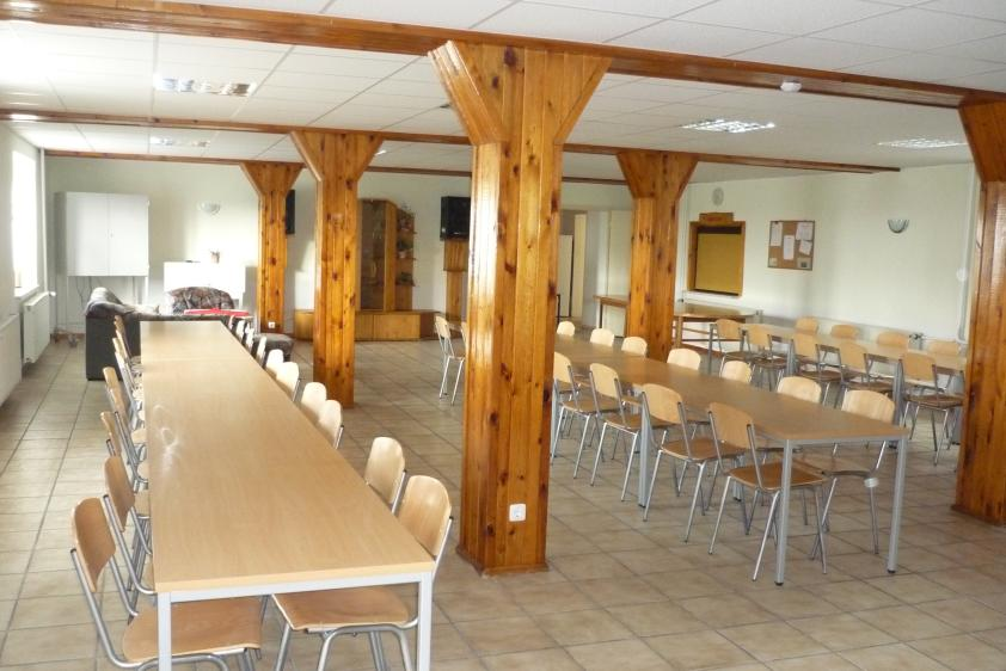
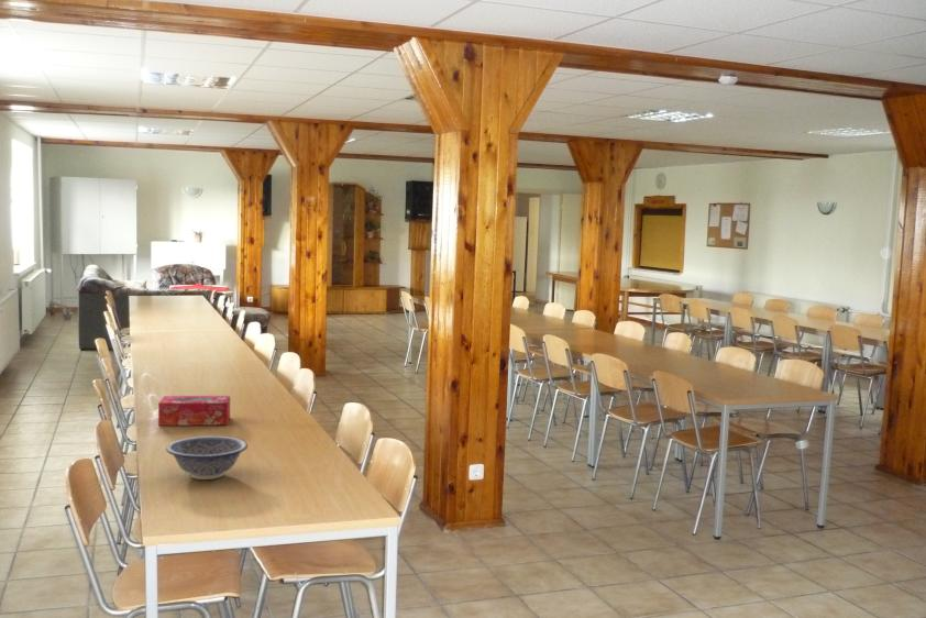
+ tissue box (195, 410)
+ decorative bowl (207, 460)
